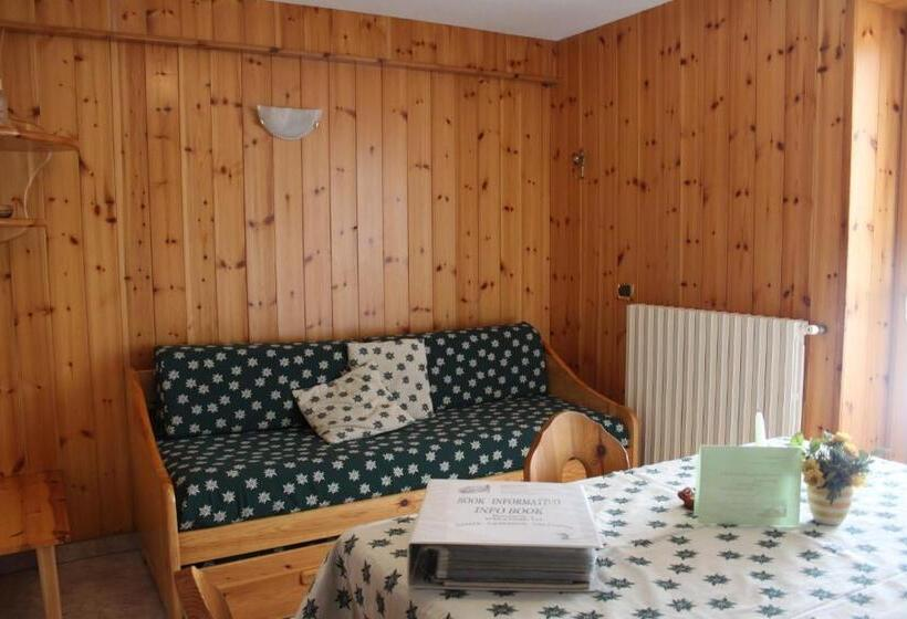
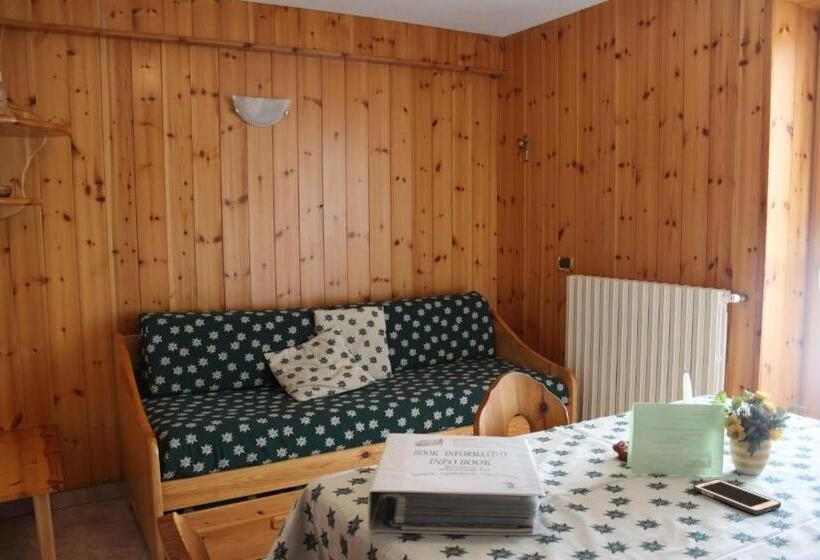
+ cell phone (735, 496)
